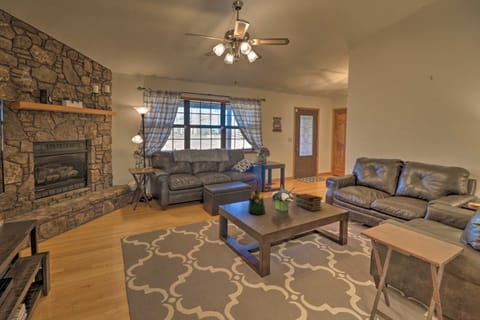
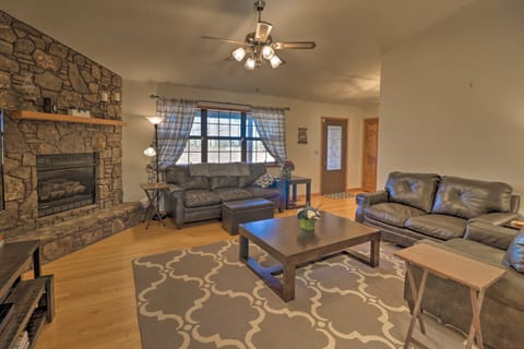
- plant (256, 203)
- book stack (308, 201)
